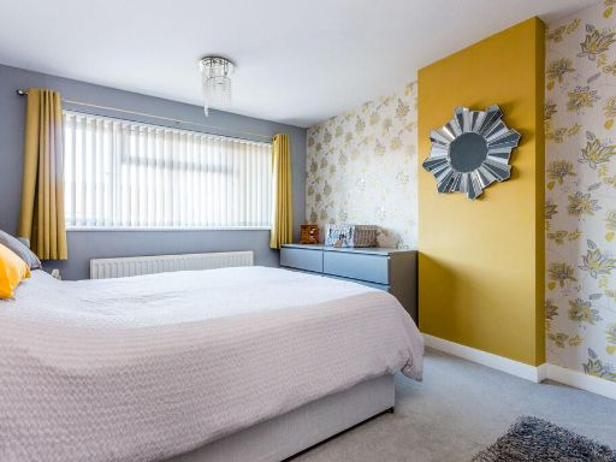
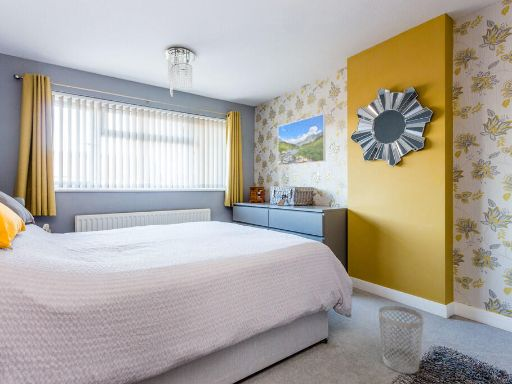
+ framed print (299, 142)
+ wastebasket (400, 339)
